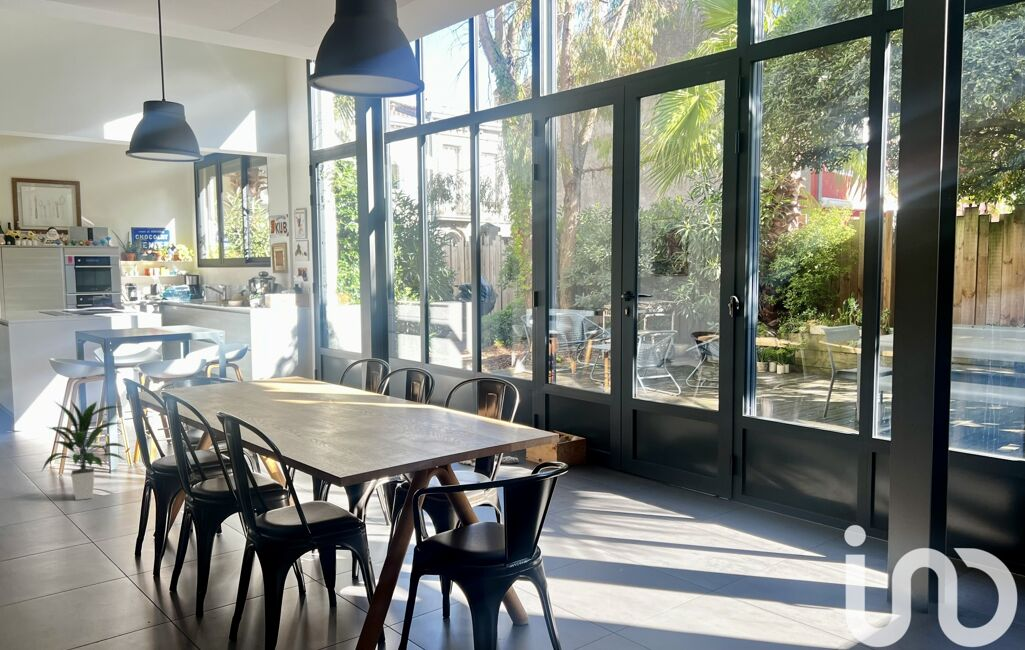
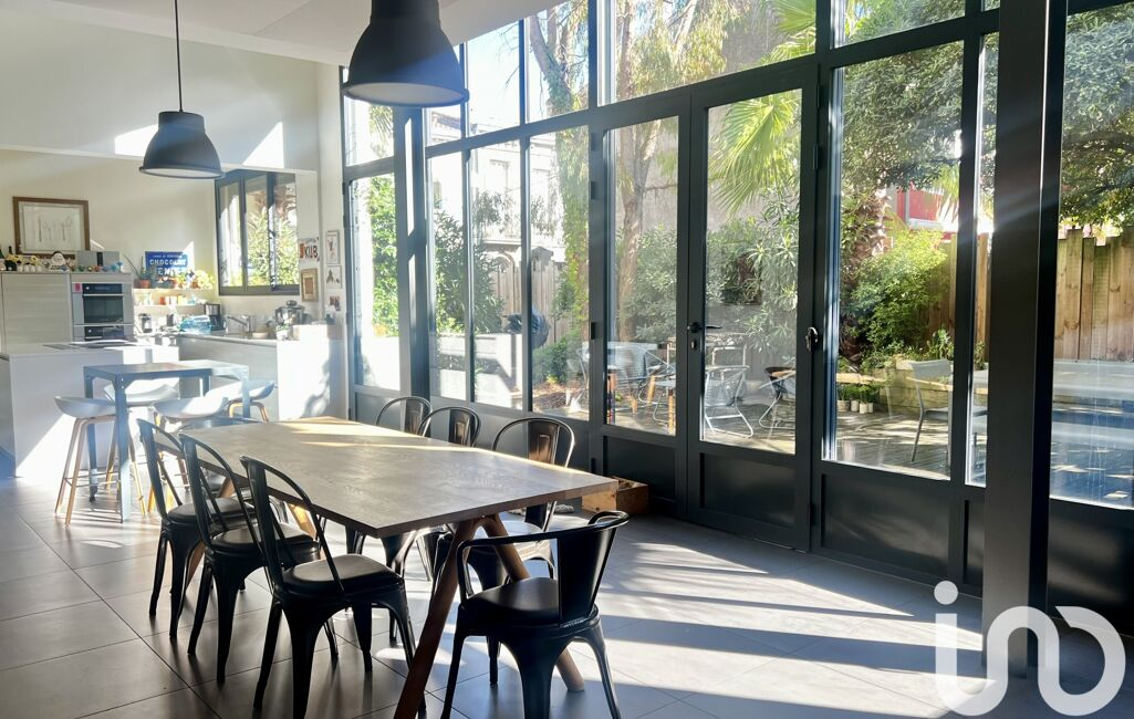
- indoor plant (85, 447)
